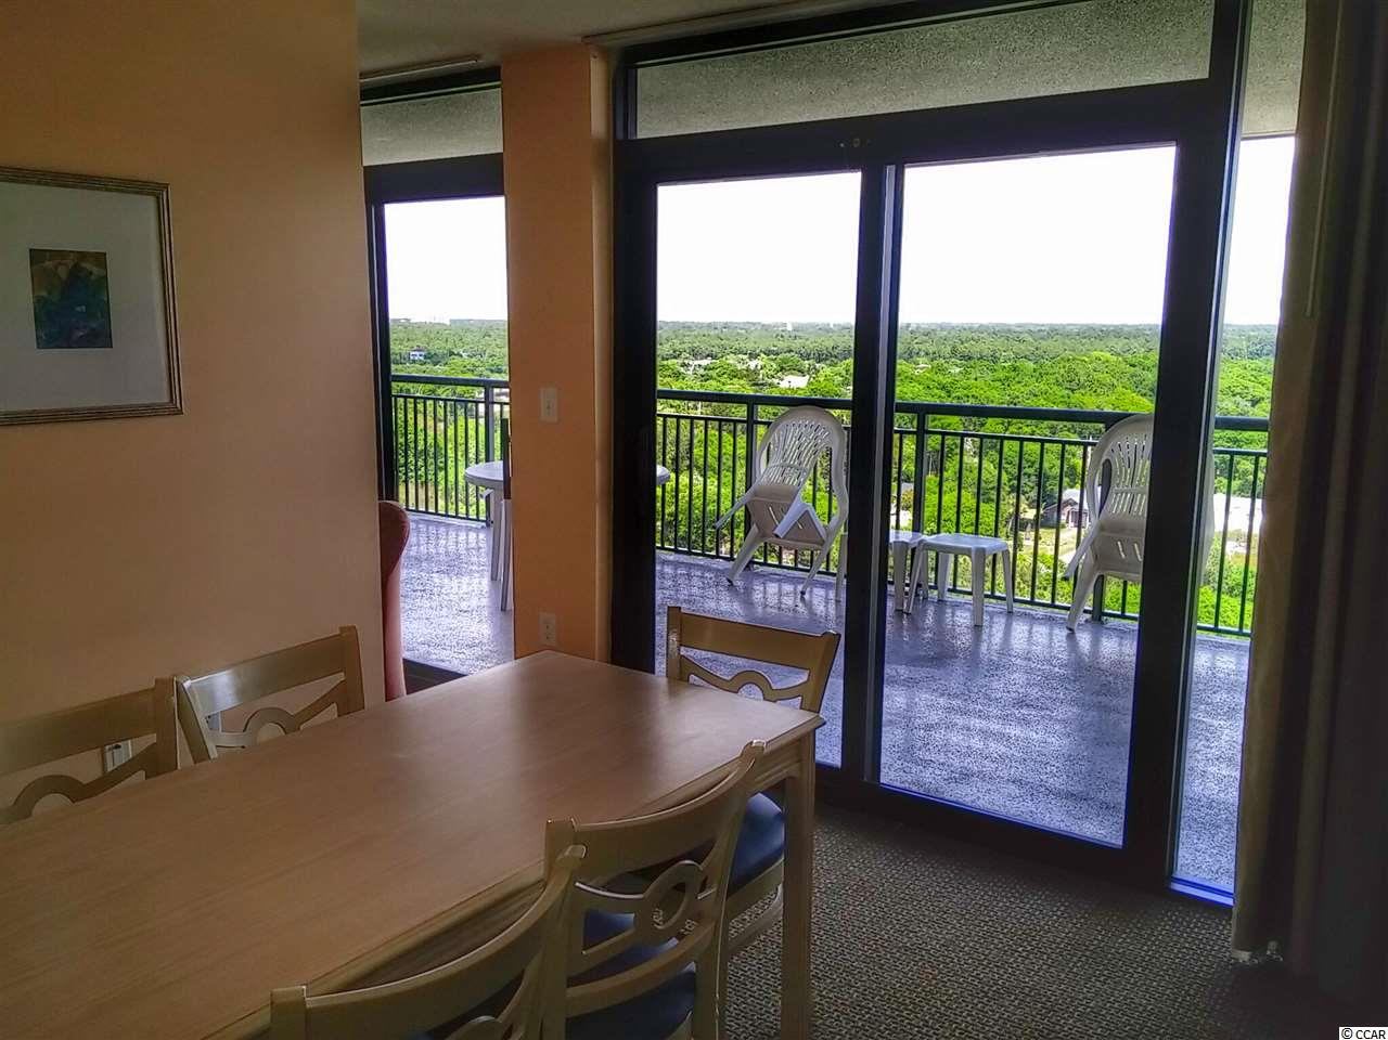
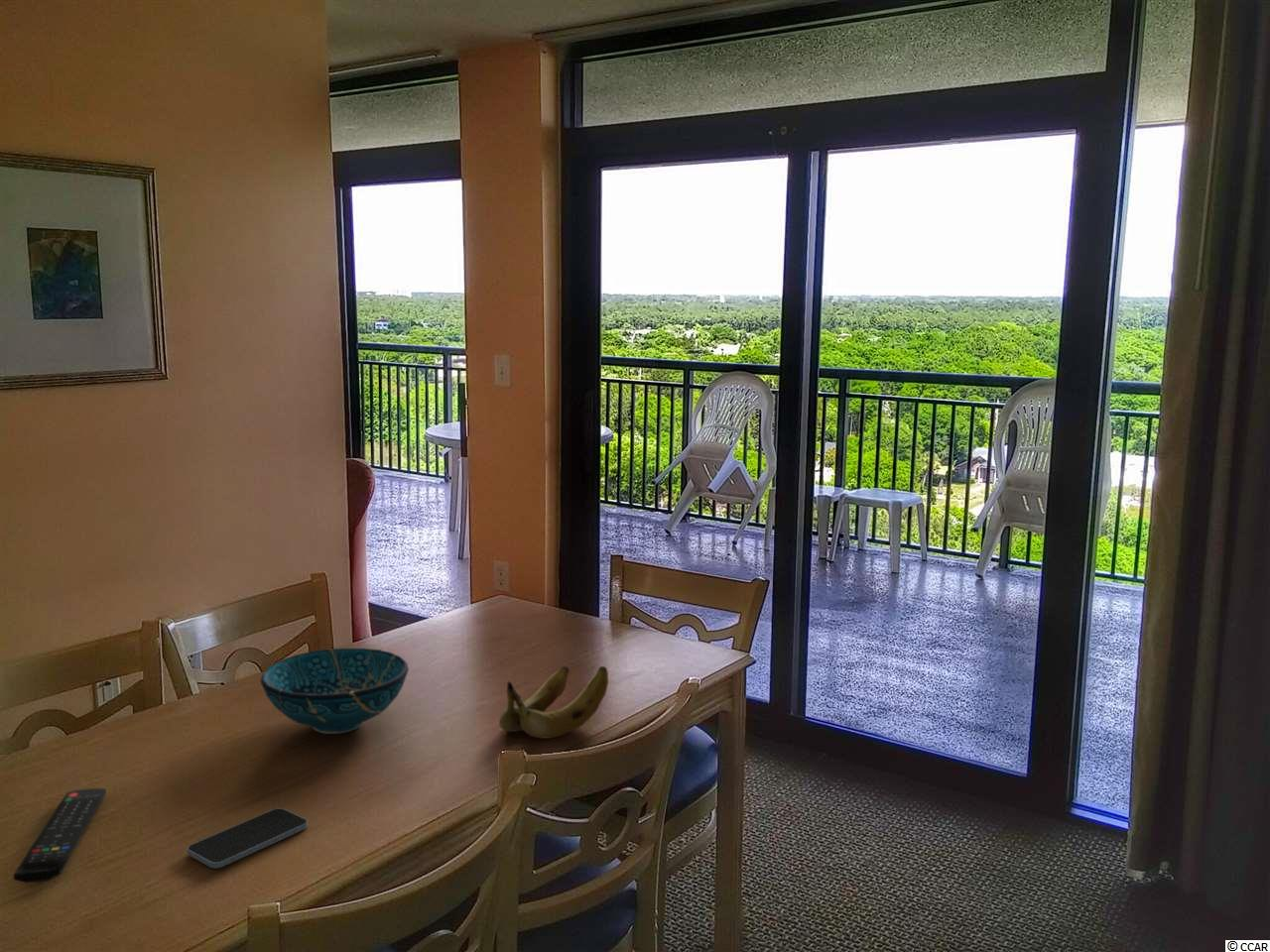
+ banana (555, 694)
+ decorative bowl (336, 696)
+ remote control (64, 831)
+ smartphone (249, 836)
